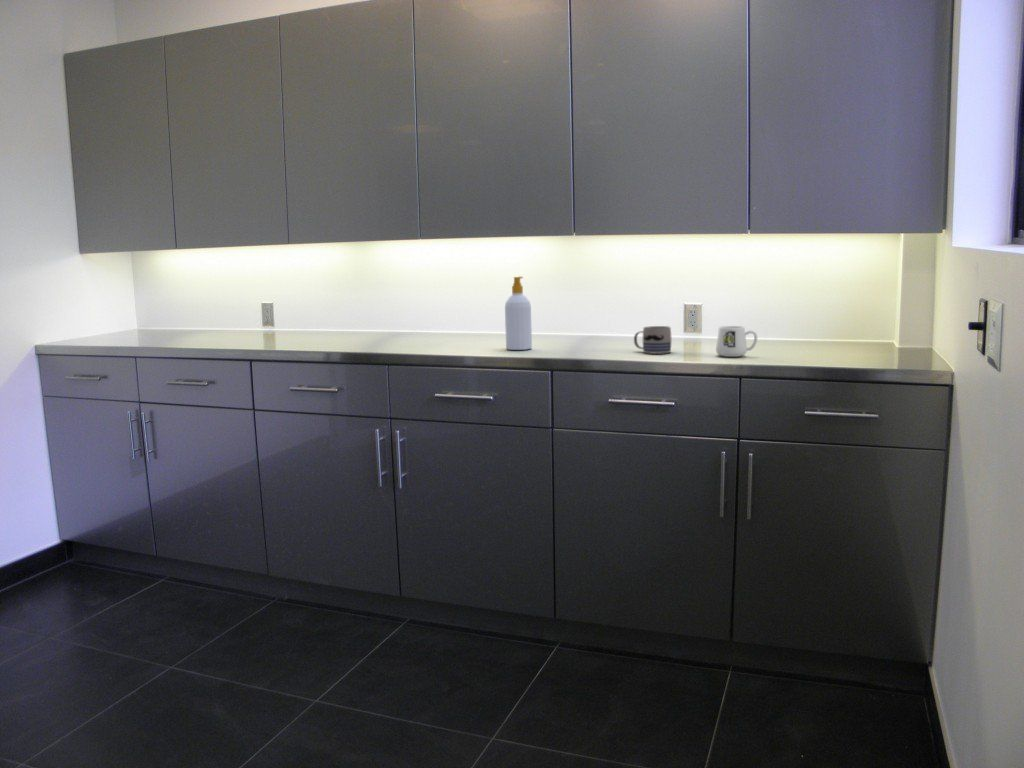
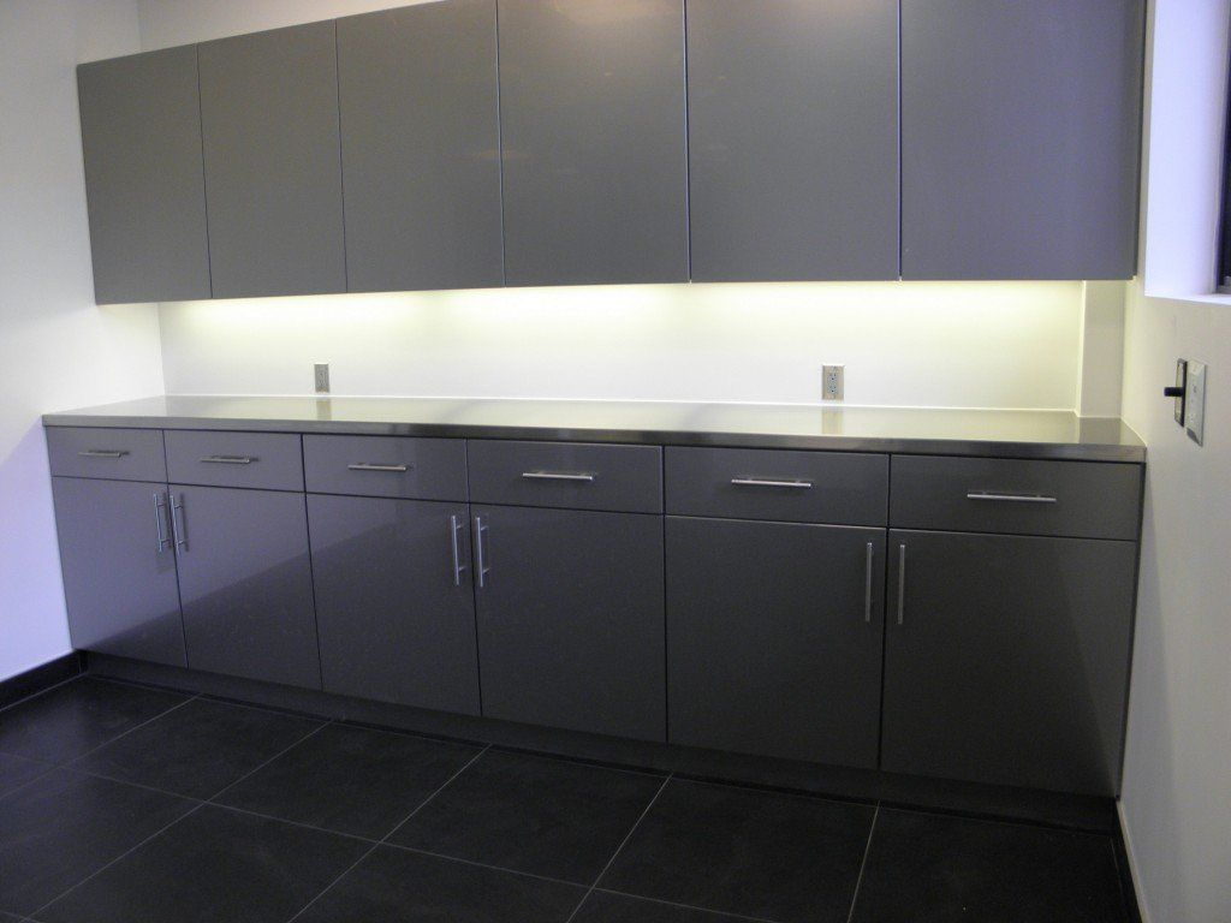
- mug (652, 339)
- soap bottle (518, 312)
- mug (736, 341)
